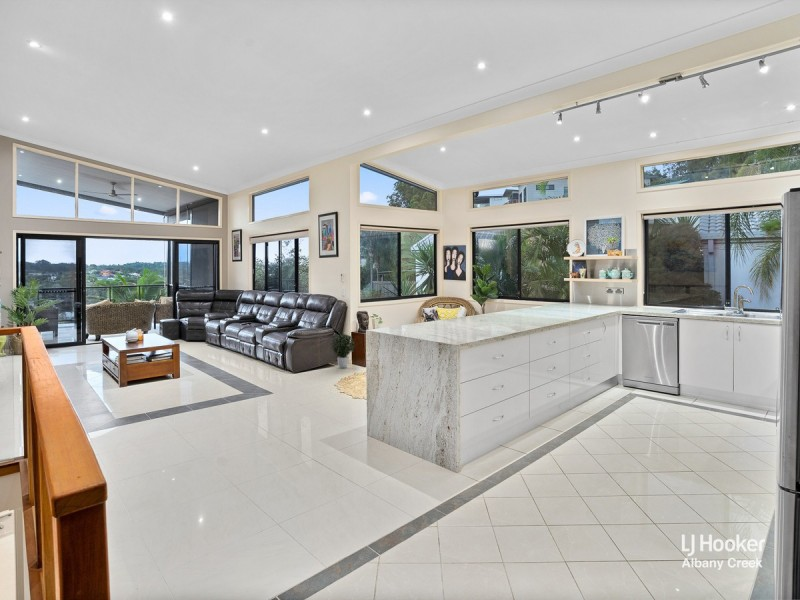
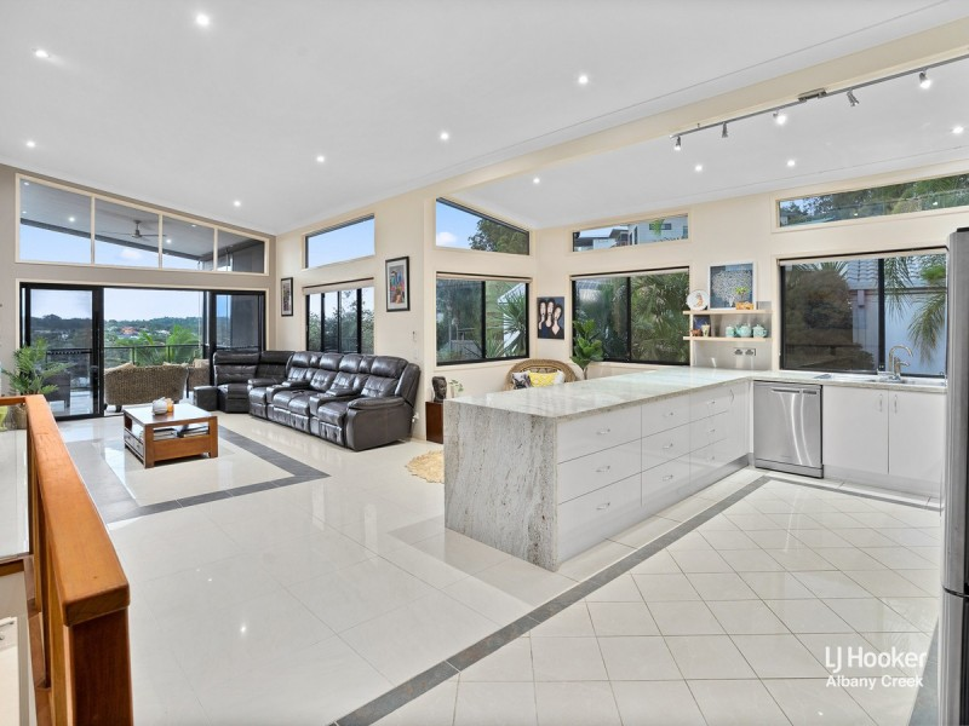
- potted plant (343, 350)
